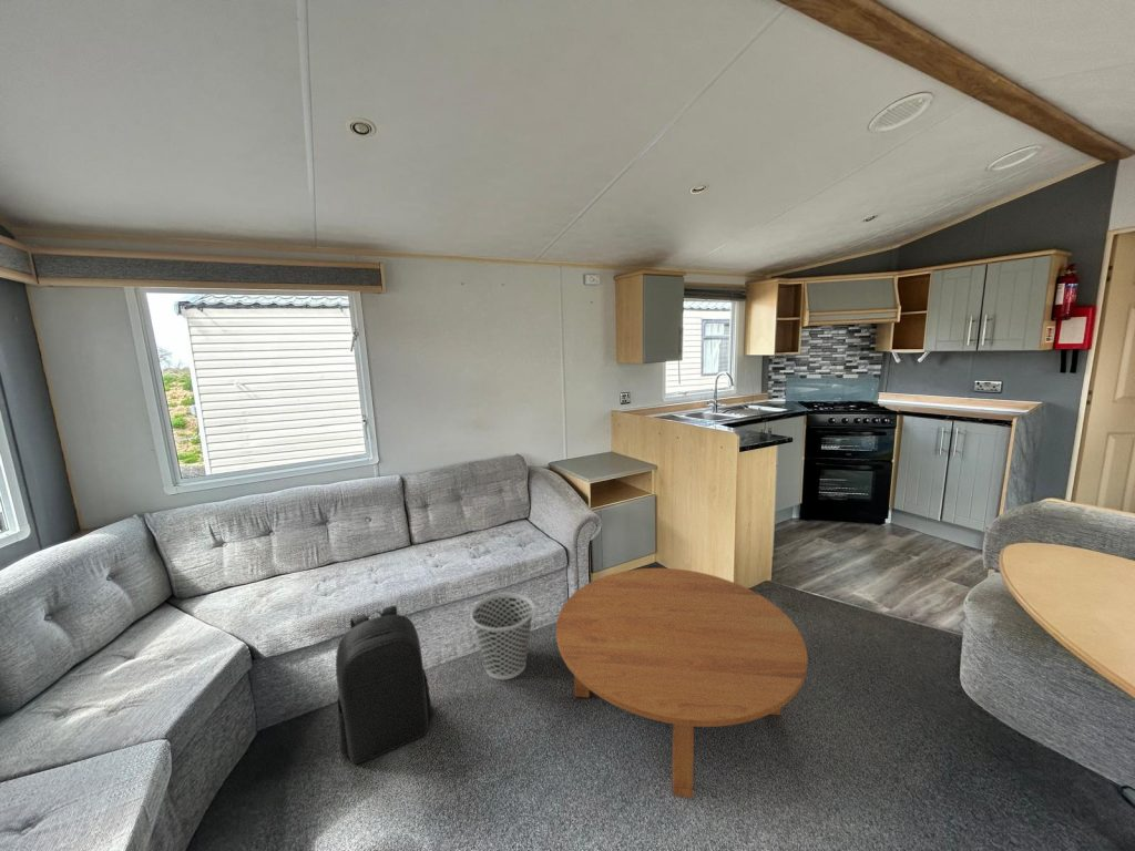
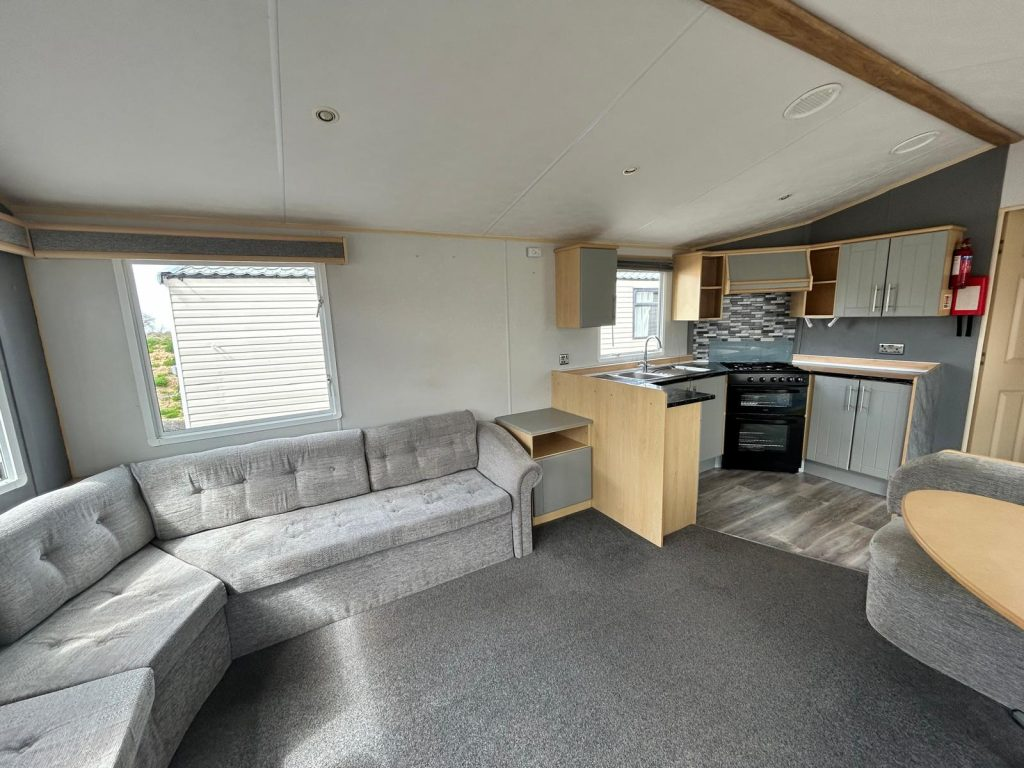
- backpack (380, 669)
- wastebasket (504, 637)
- coffee table (673, 663)
